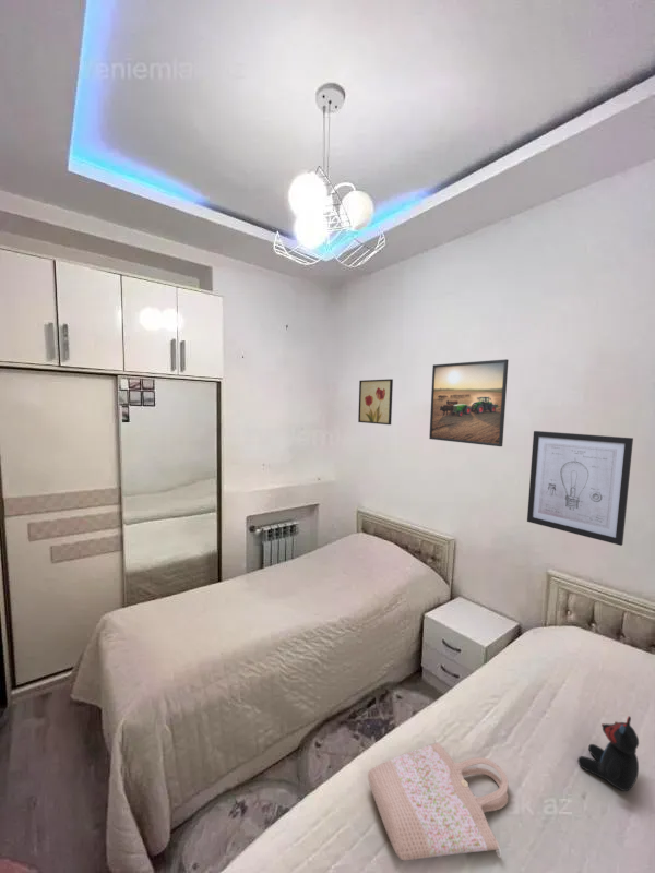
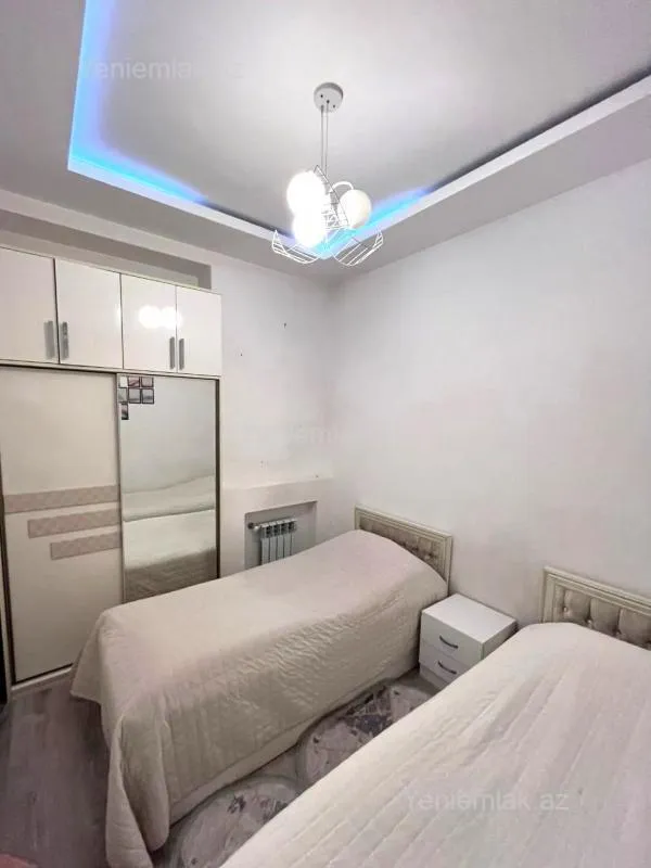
- shopping bag (445, 792)
- wall art (374, 402)
- teddy bear (610, 744)
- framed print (465, 403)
- wall art (574, 483)
